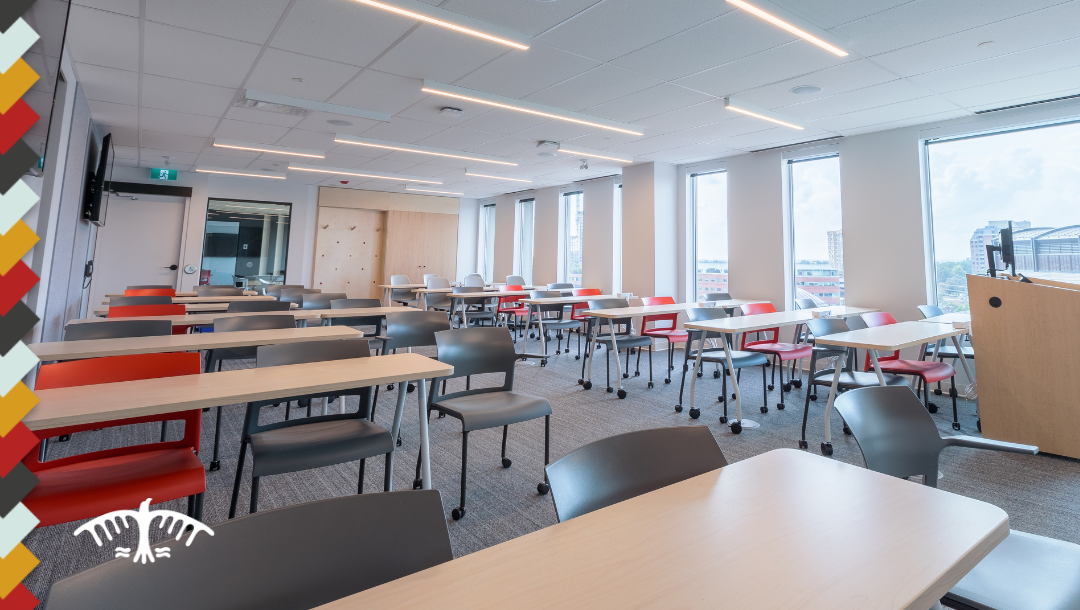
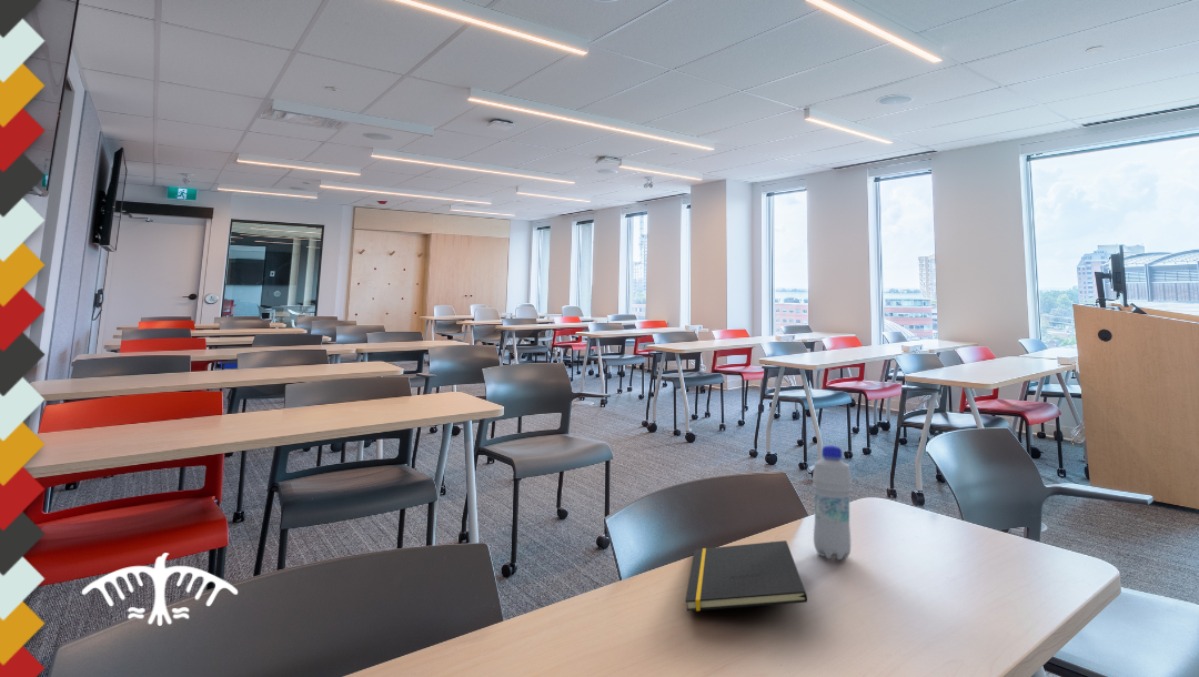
+ bottle (832, 499)
+ notepad (742, 572)
